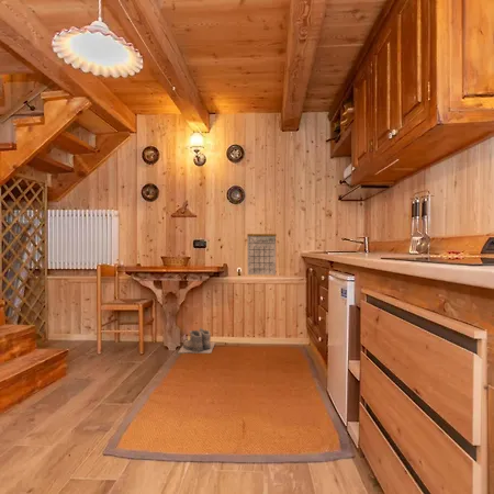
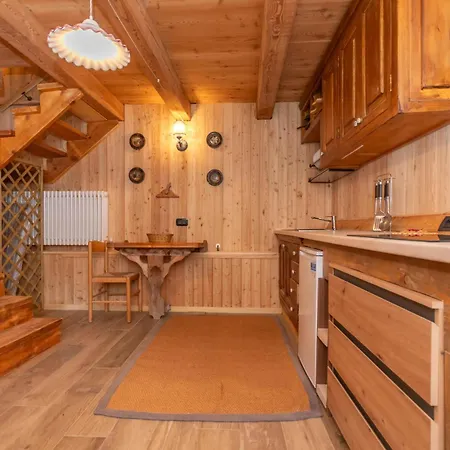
- calendar (261, 249)
- boots (198, 337)
